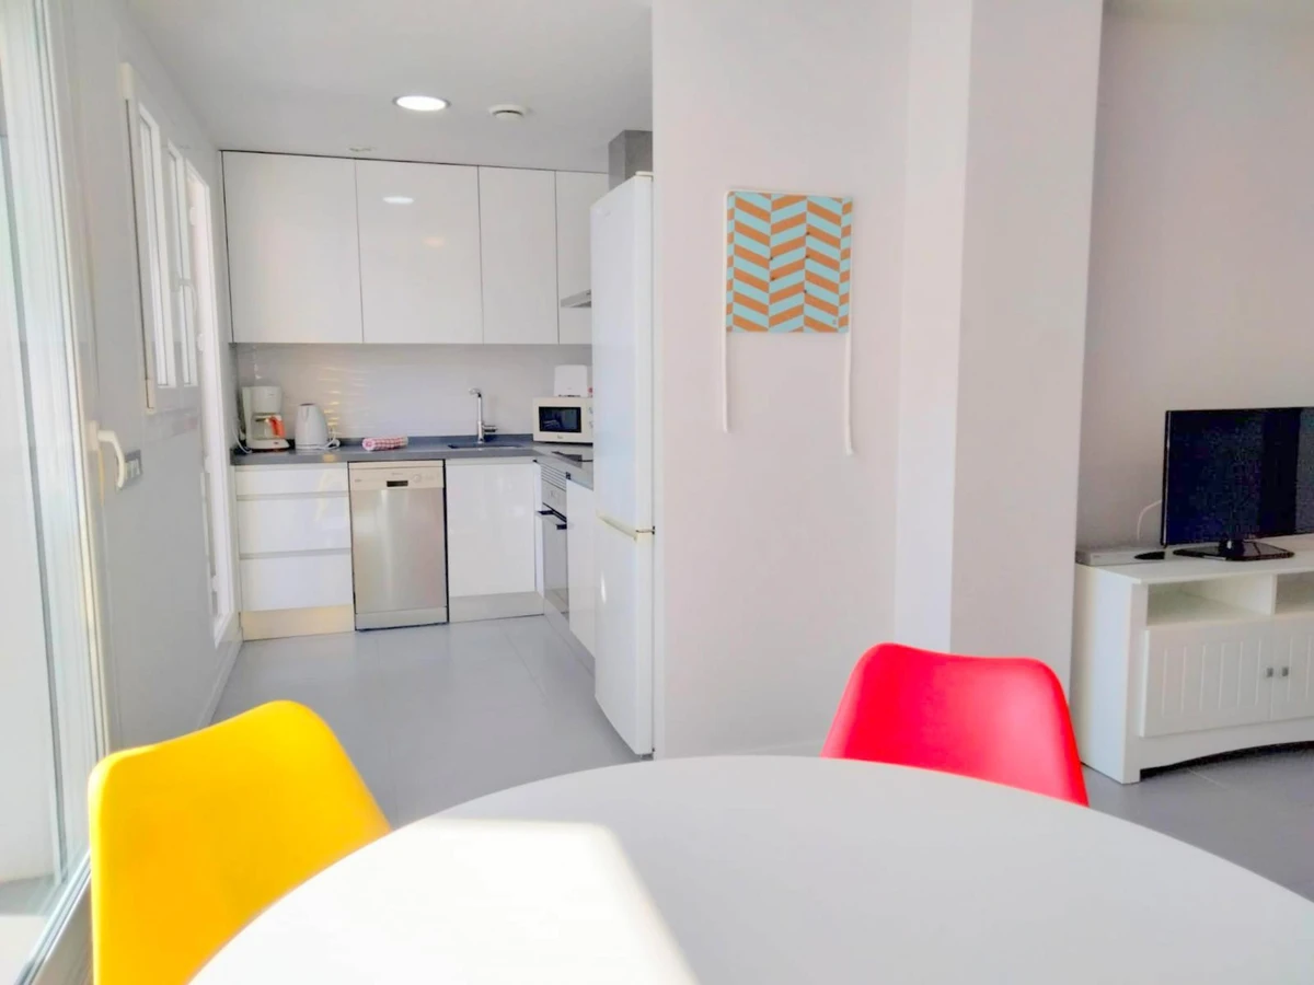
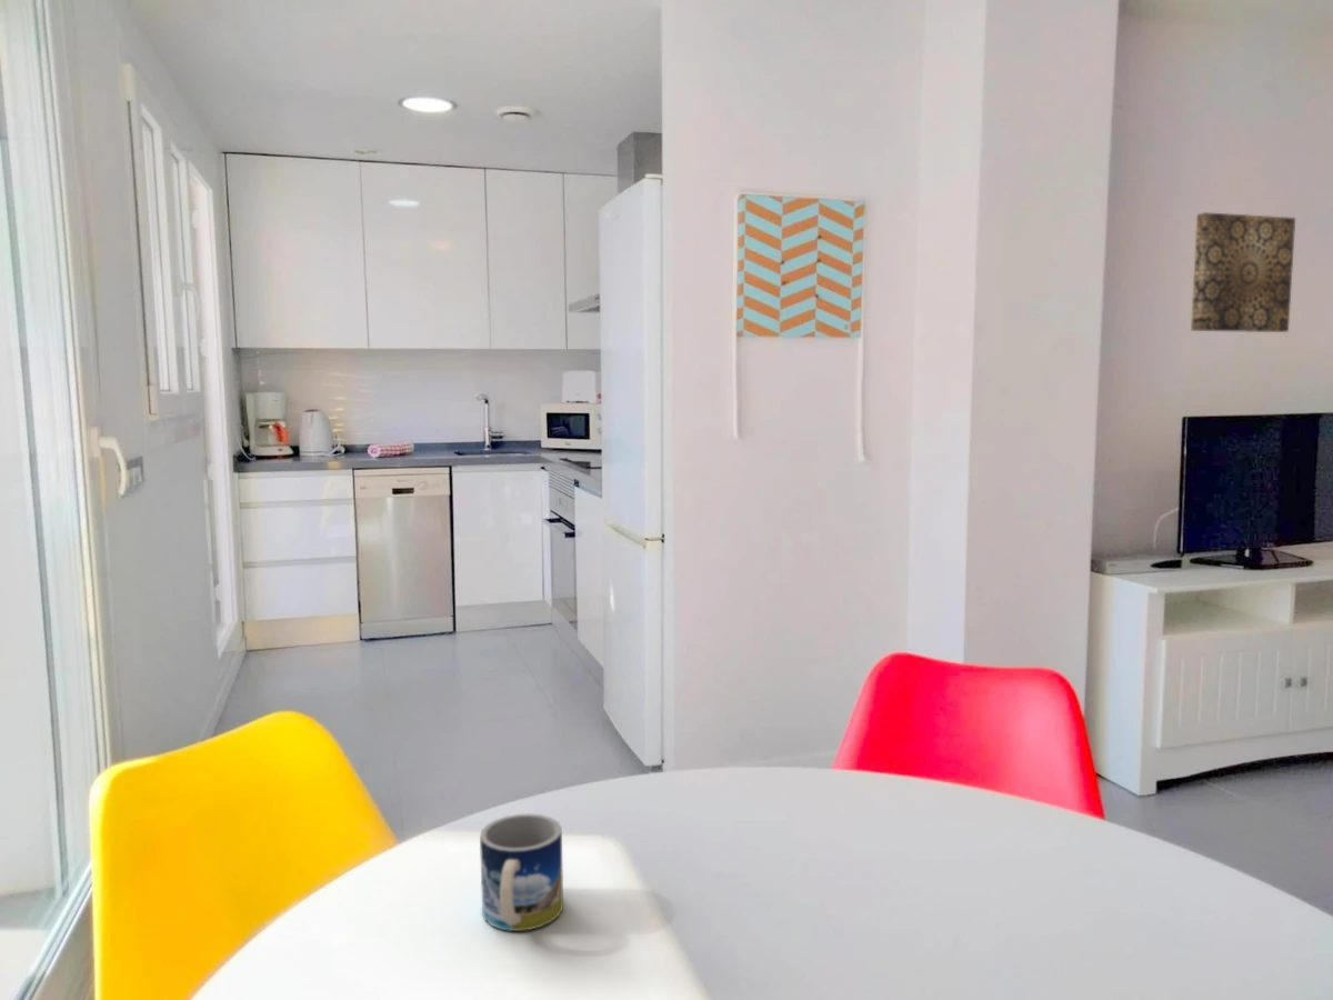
+ wall art (1243, 273)
+ mug (518, 878)
